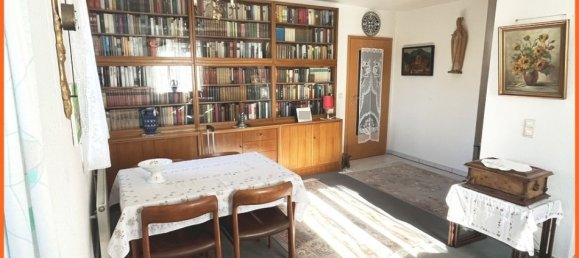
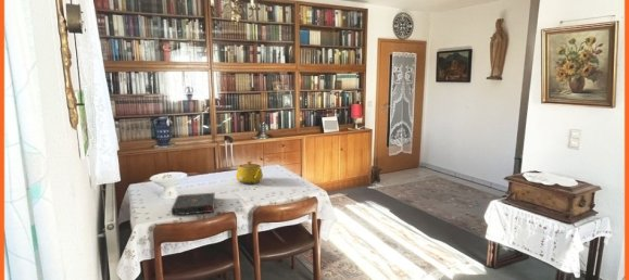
+ teapot (250, 171)
+ book (194, 202)
